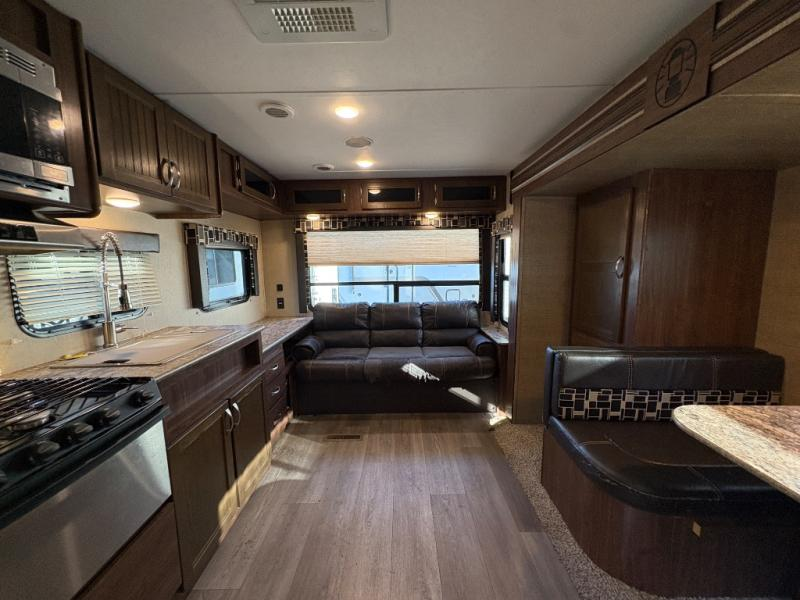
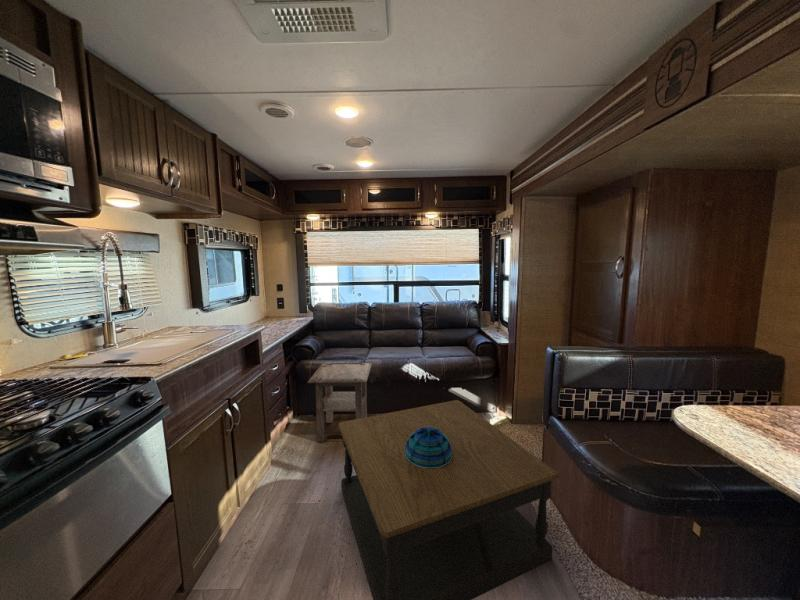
+ side table (343, 400)
+ decorative bowl (428, 441)
+ coffee table (432, 482)
